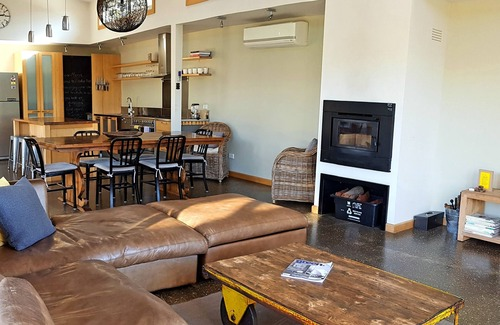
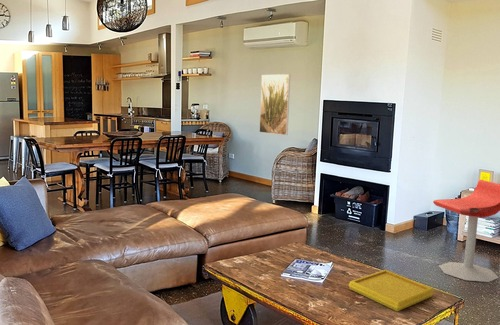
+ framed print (274, 104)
+ serving tray (390, 288)
+ stool (467, 228)
